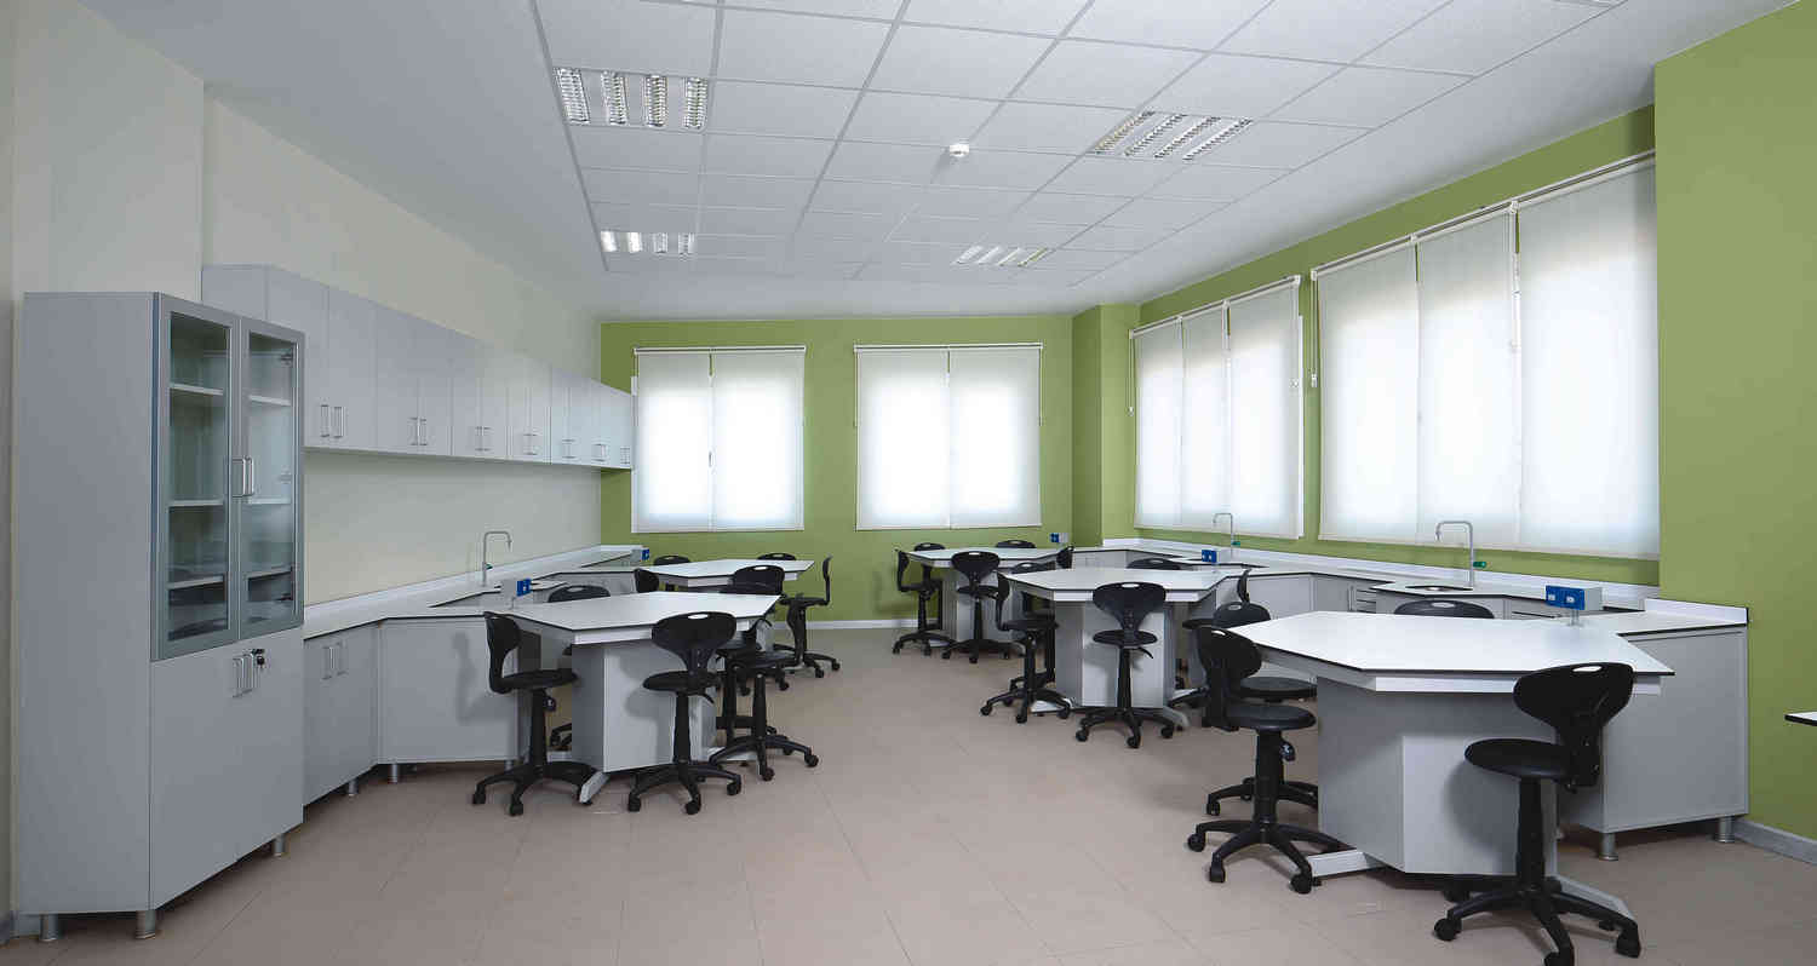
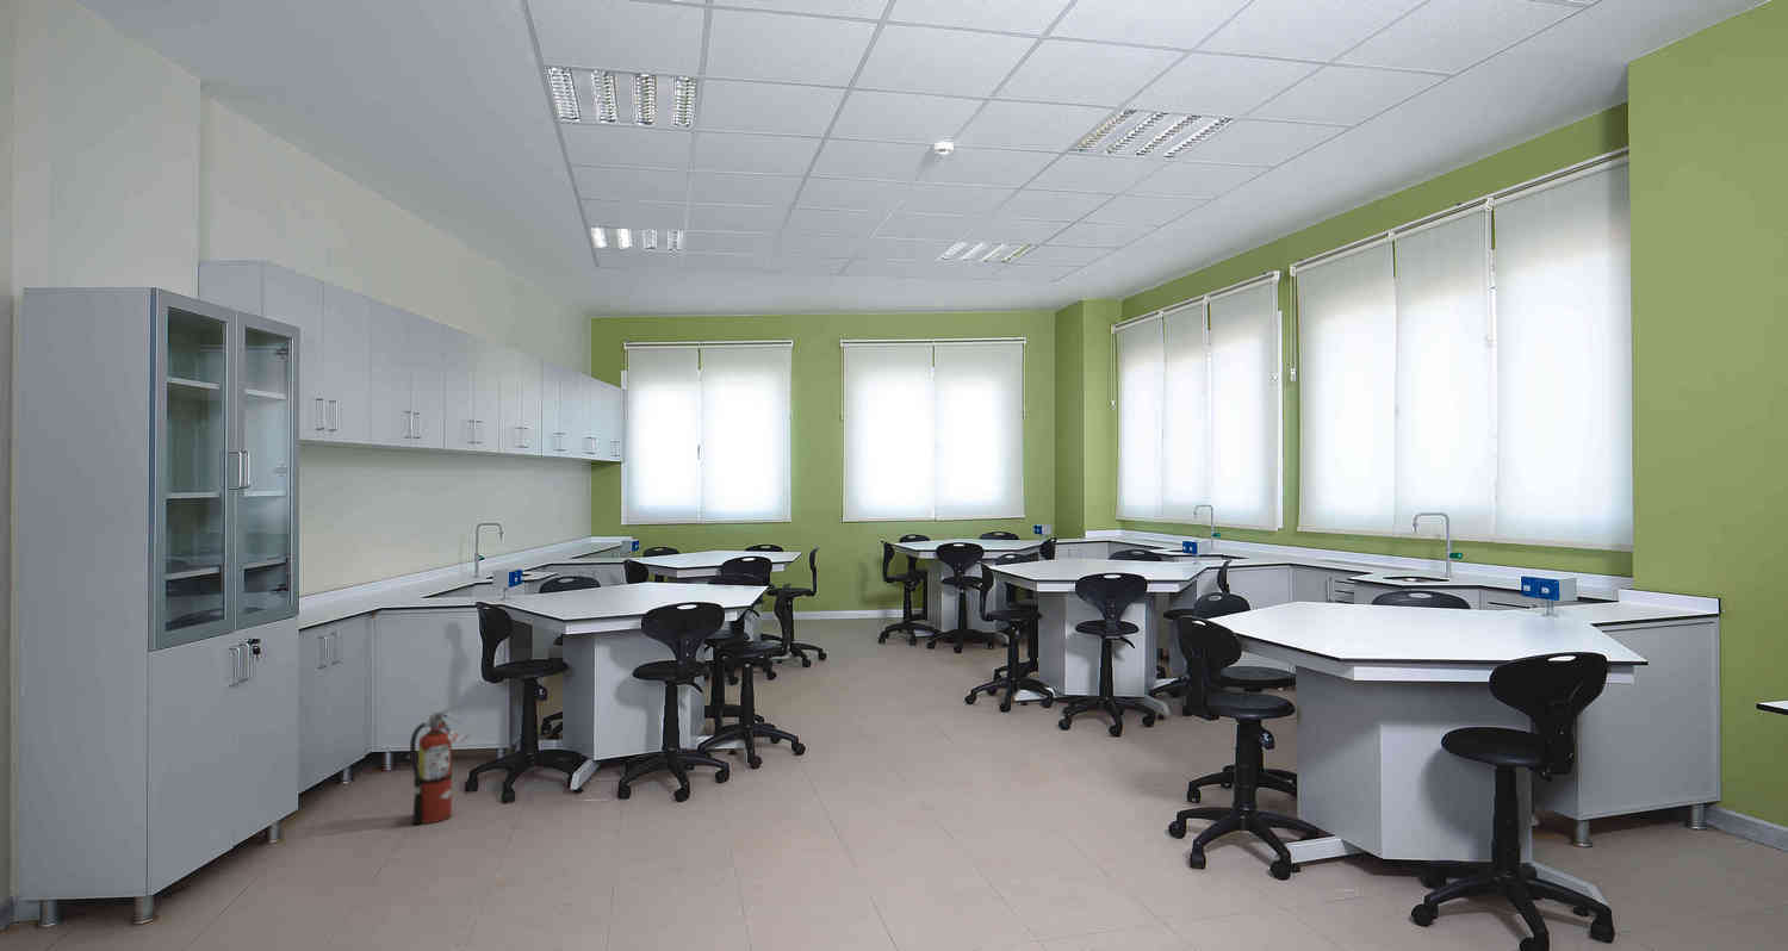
+ fire extinguisher (437, 763)
